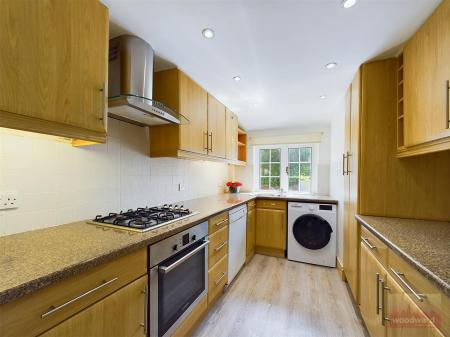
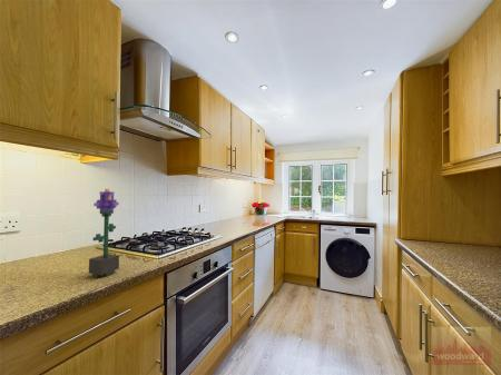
+ potted flower (106, 230)
